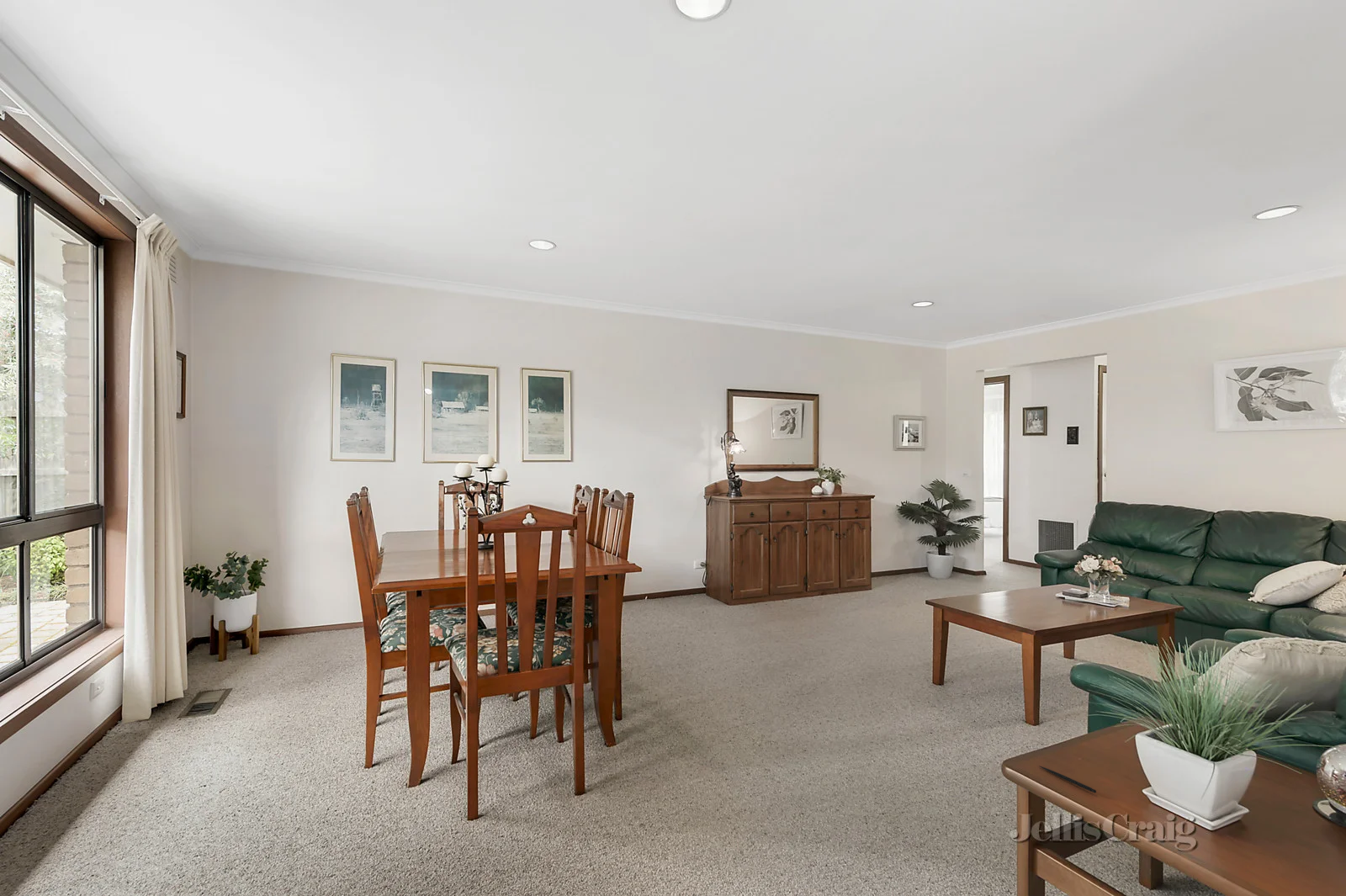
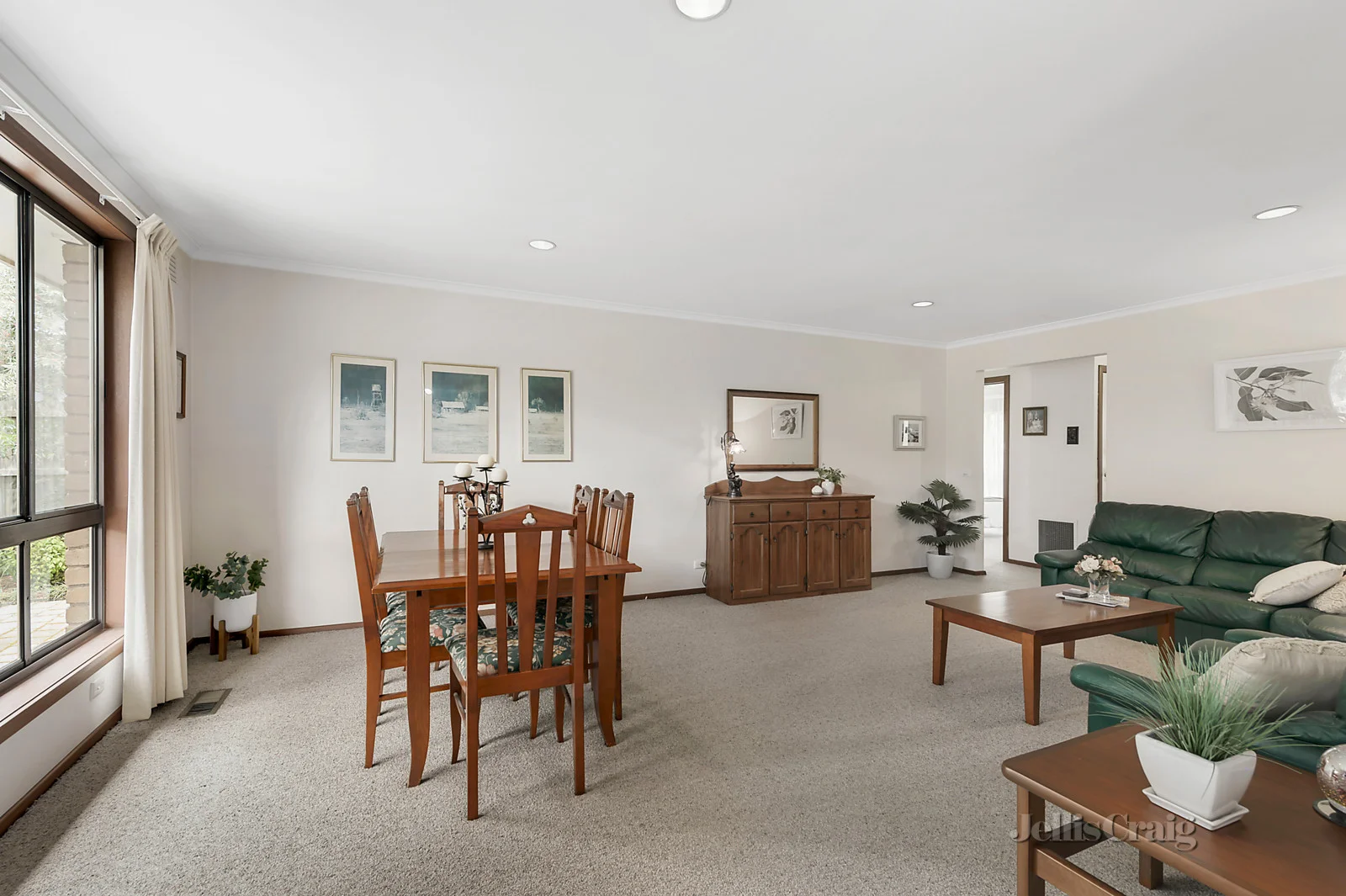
- pen (1066, 777)
